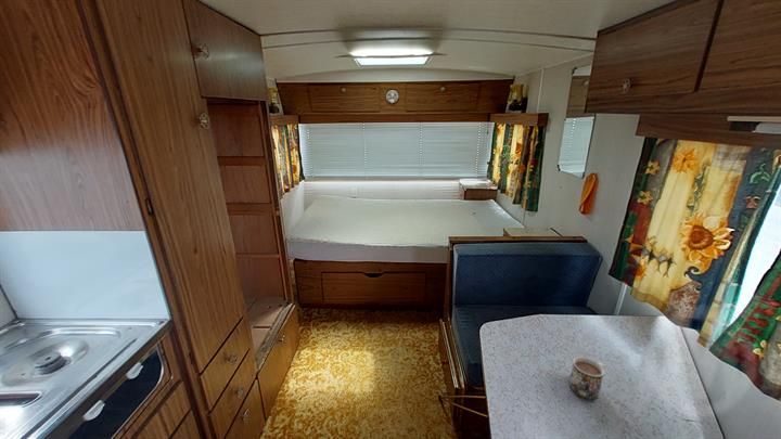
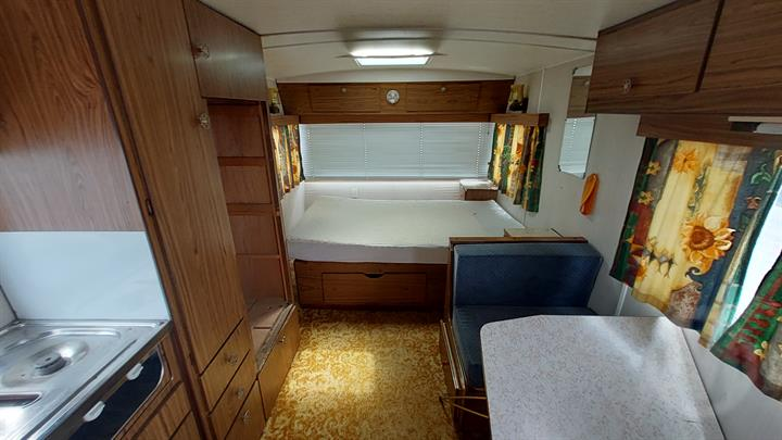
- mug (590, 376)
